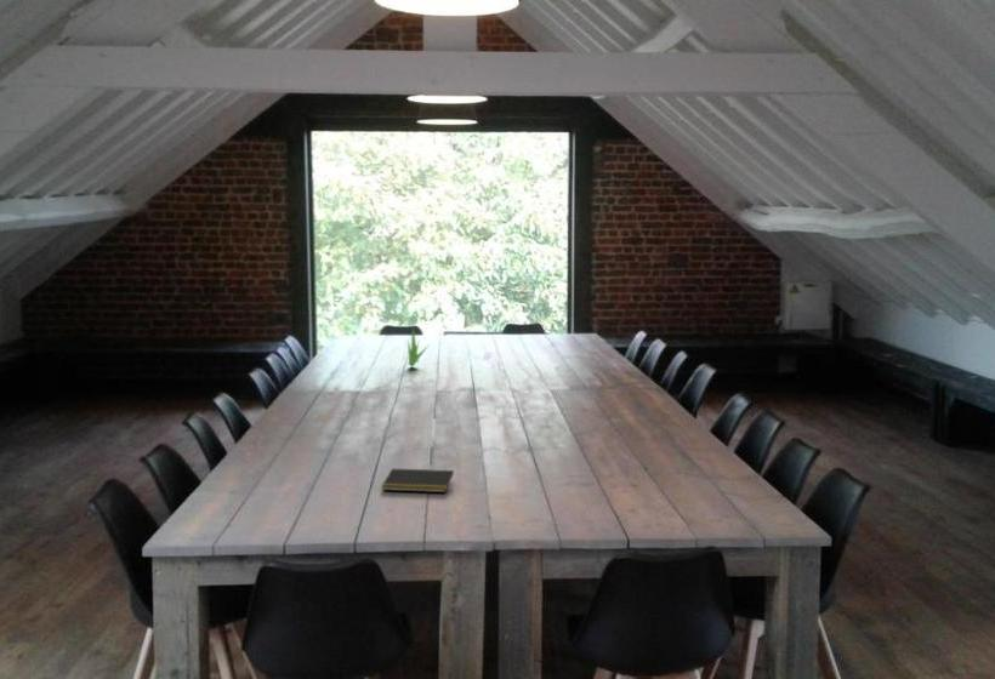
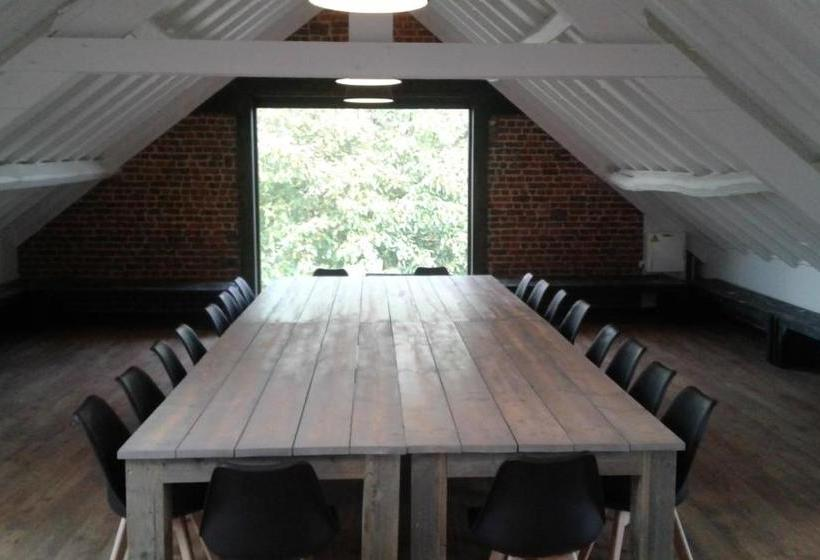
- notepad (417, 480)
- plant (417, 346)
